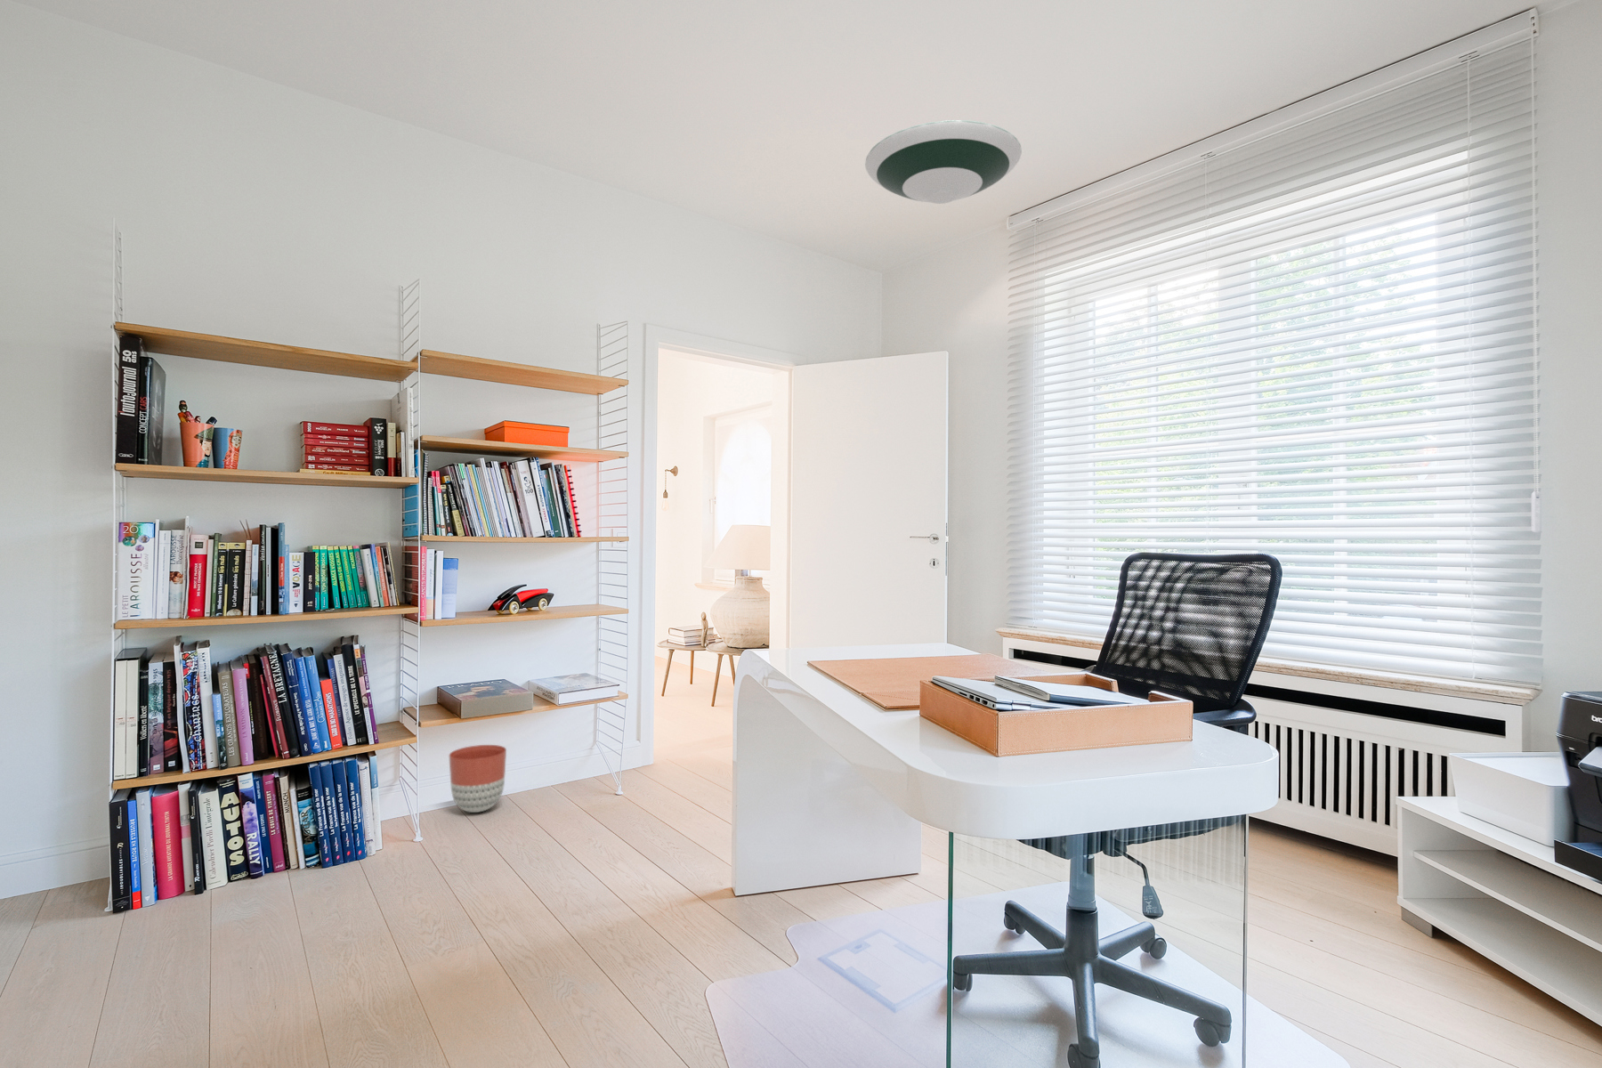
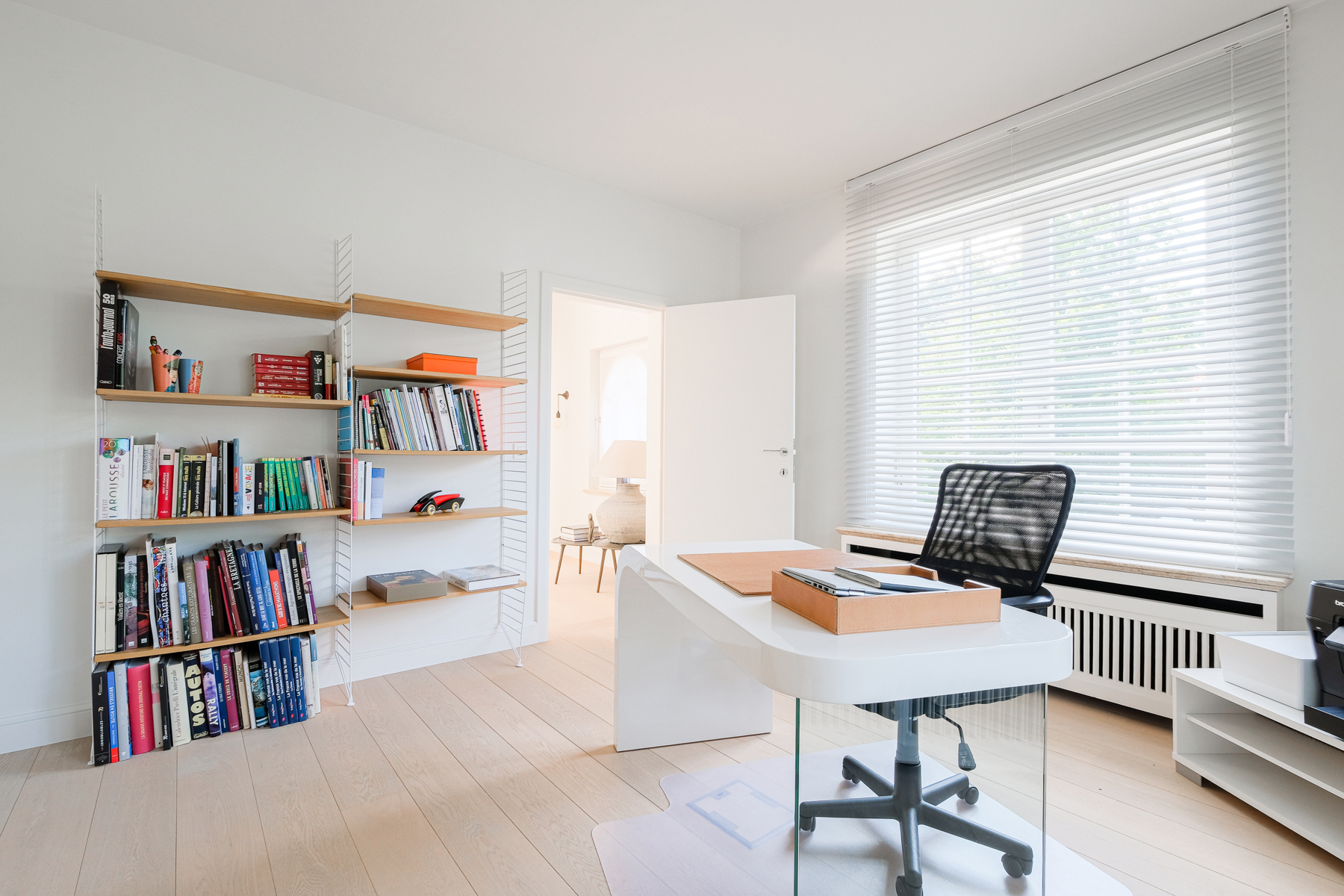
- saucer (942, 179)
- planter (478, 781)
